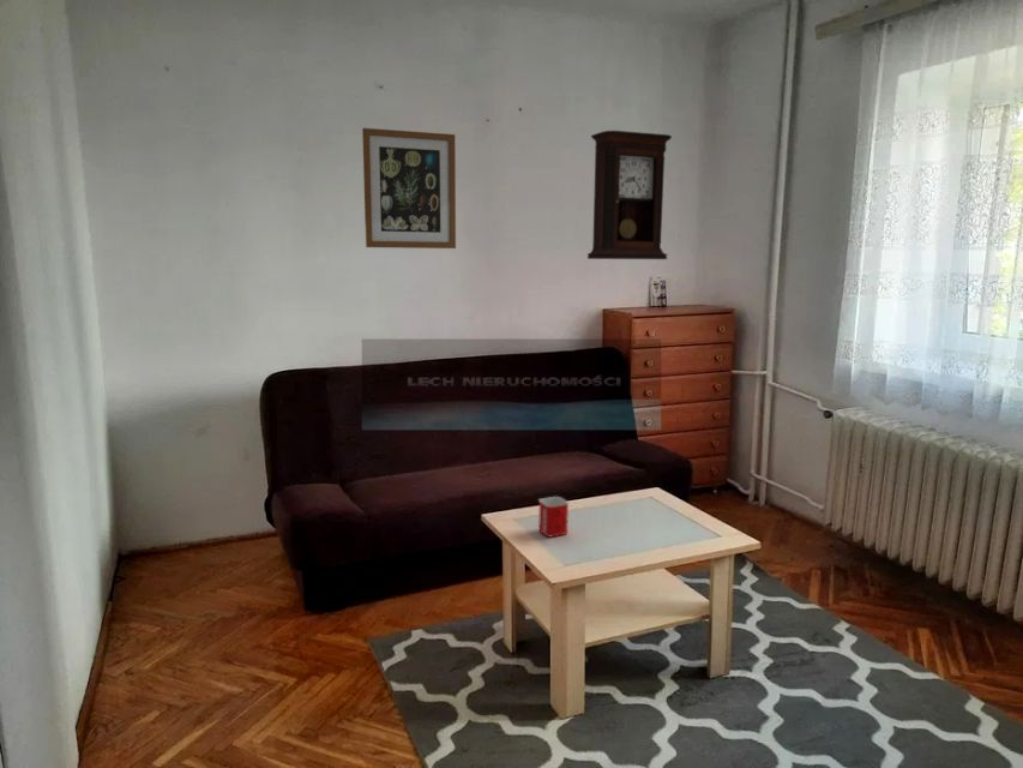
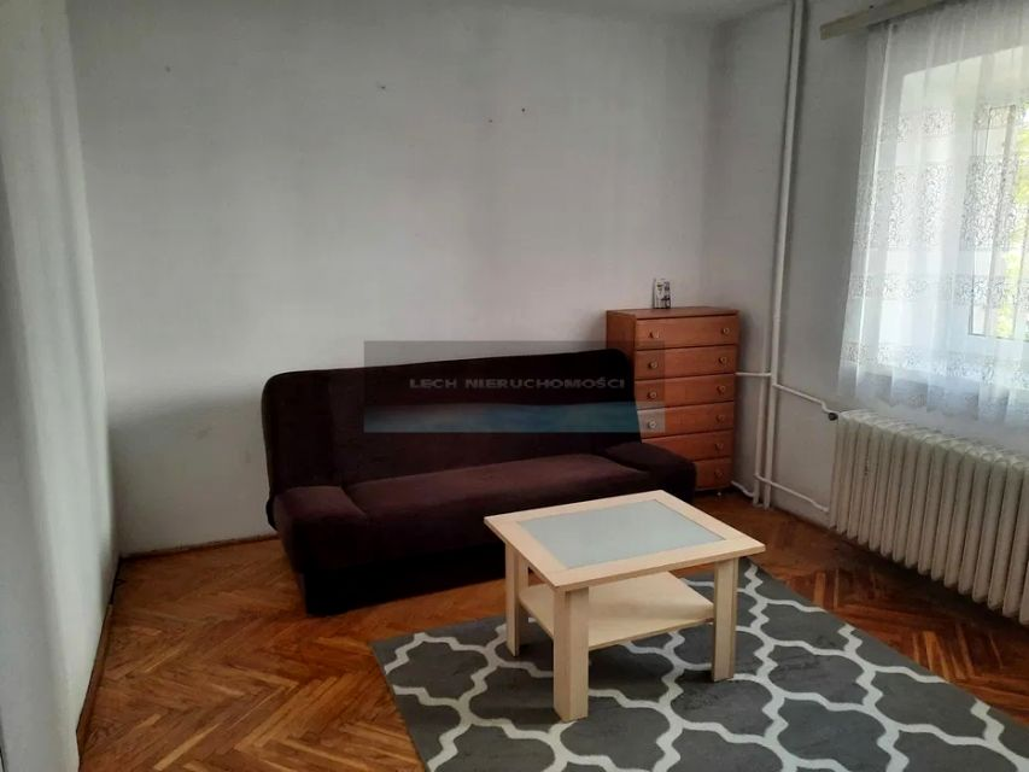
- pendulum clock (631, 197)
- wall art (410, 190)
- mug (555, 518)
